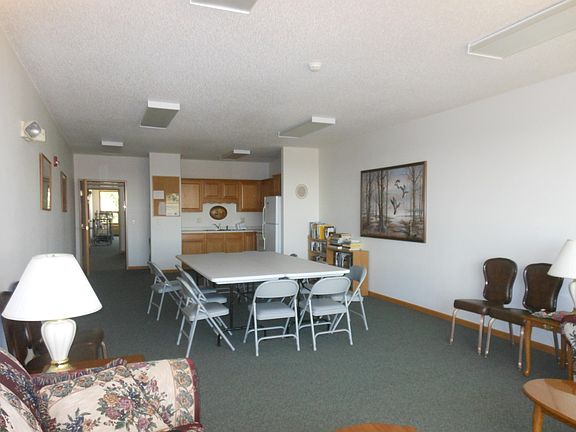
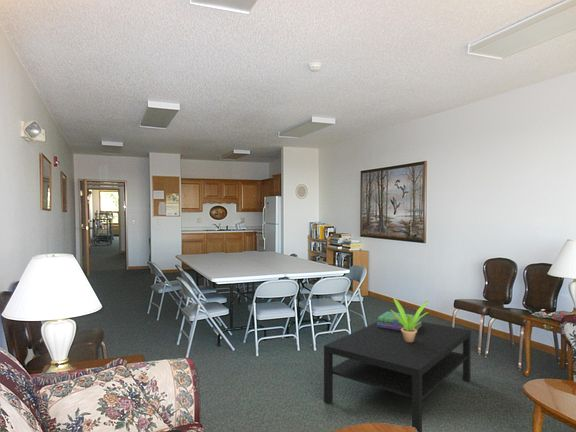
+ coffee table (401, 363)
+ potted plant (409, 321)
+ stack of books (399, 320)
